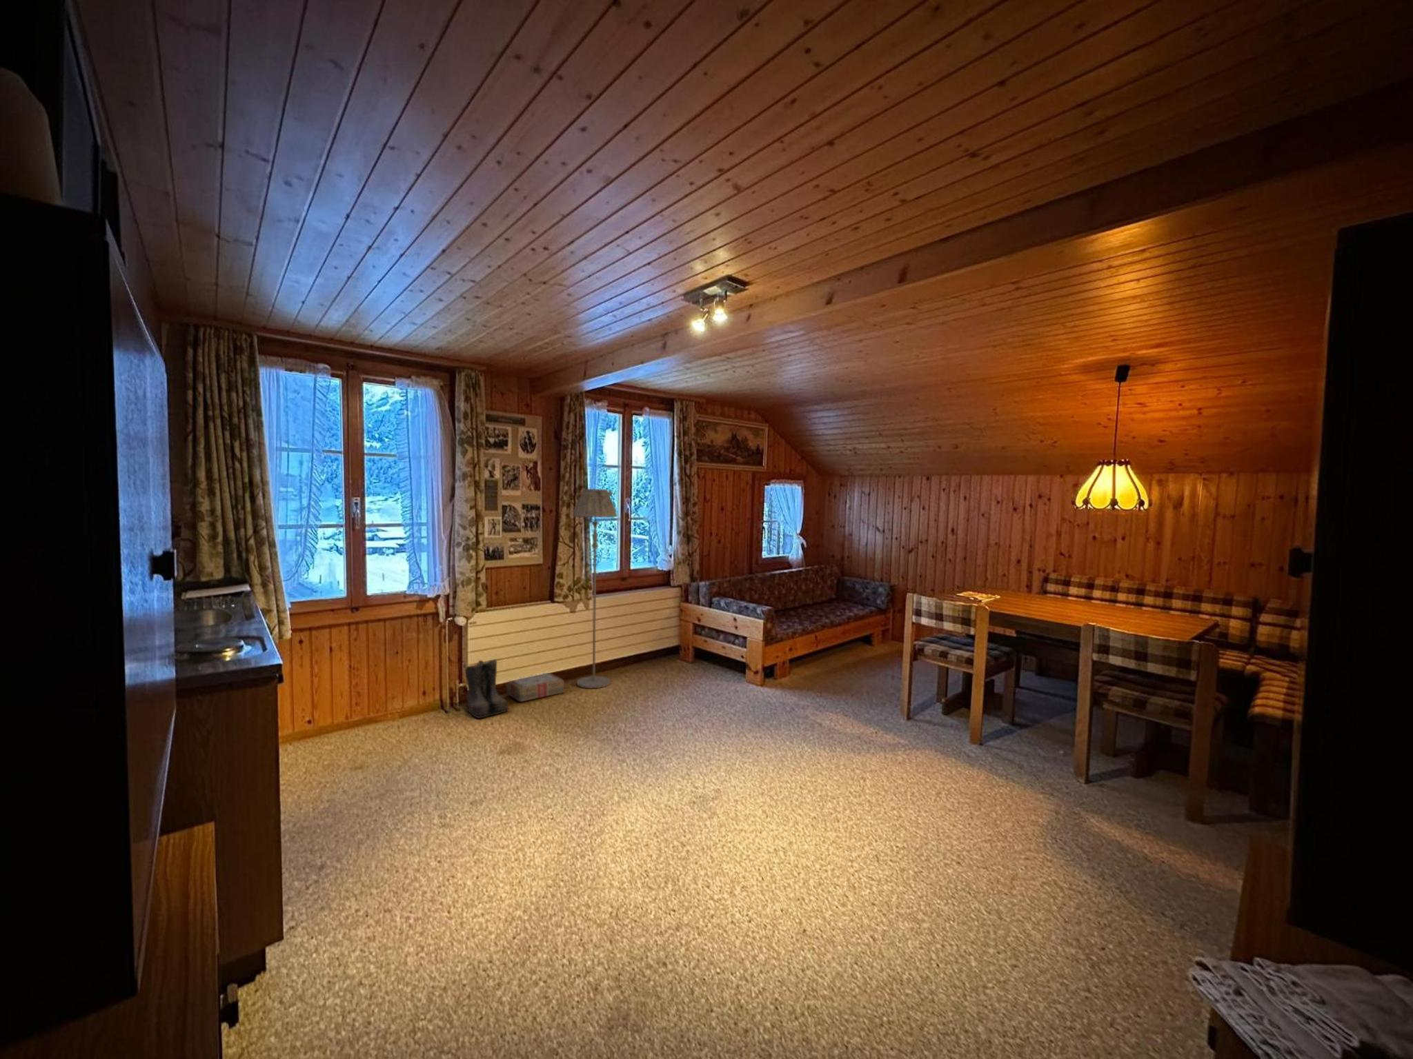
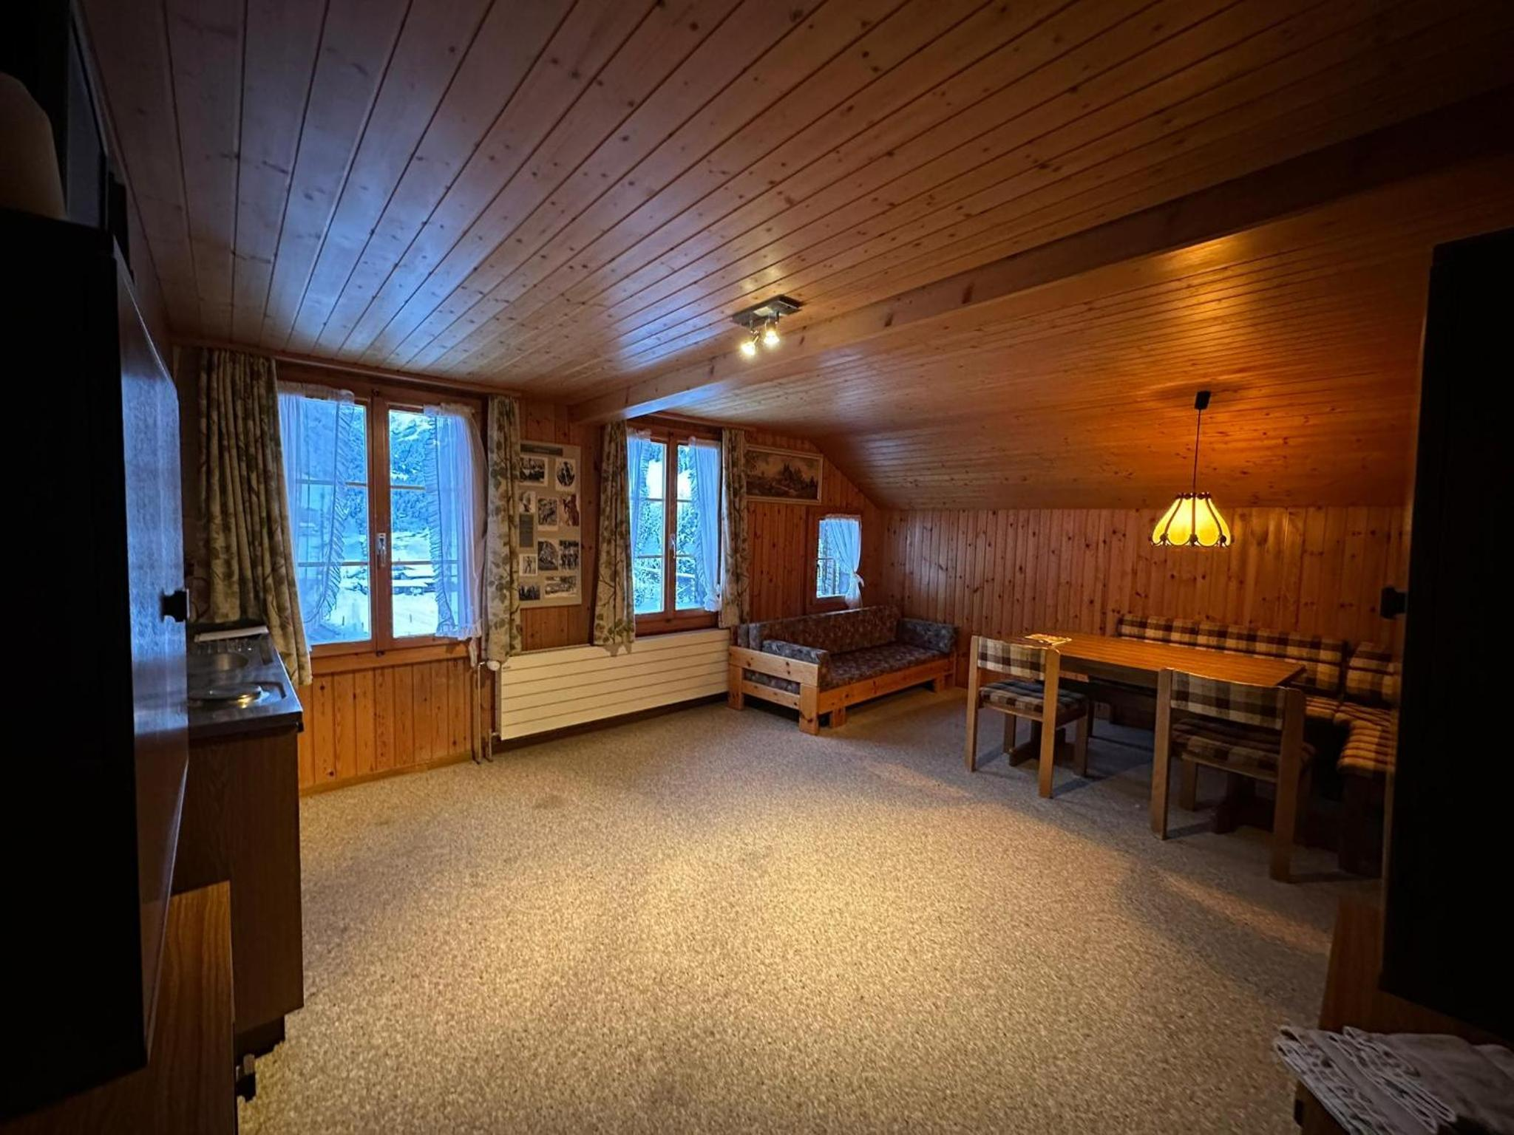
- boots (484, 686)
- floor lamp (594, 586)
- carton (535, 686)
